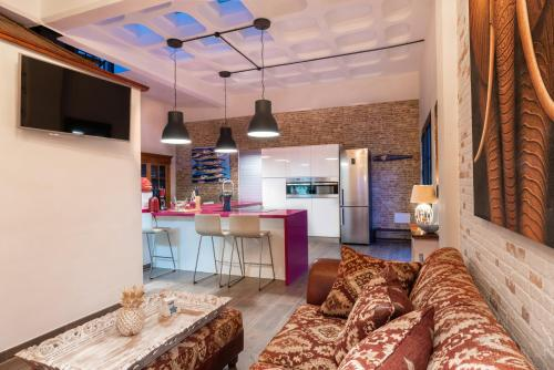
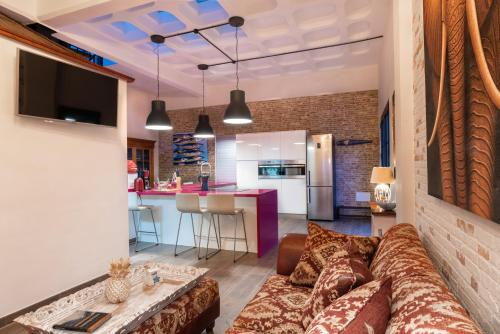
+ book (83, 321)
